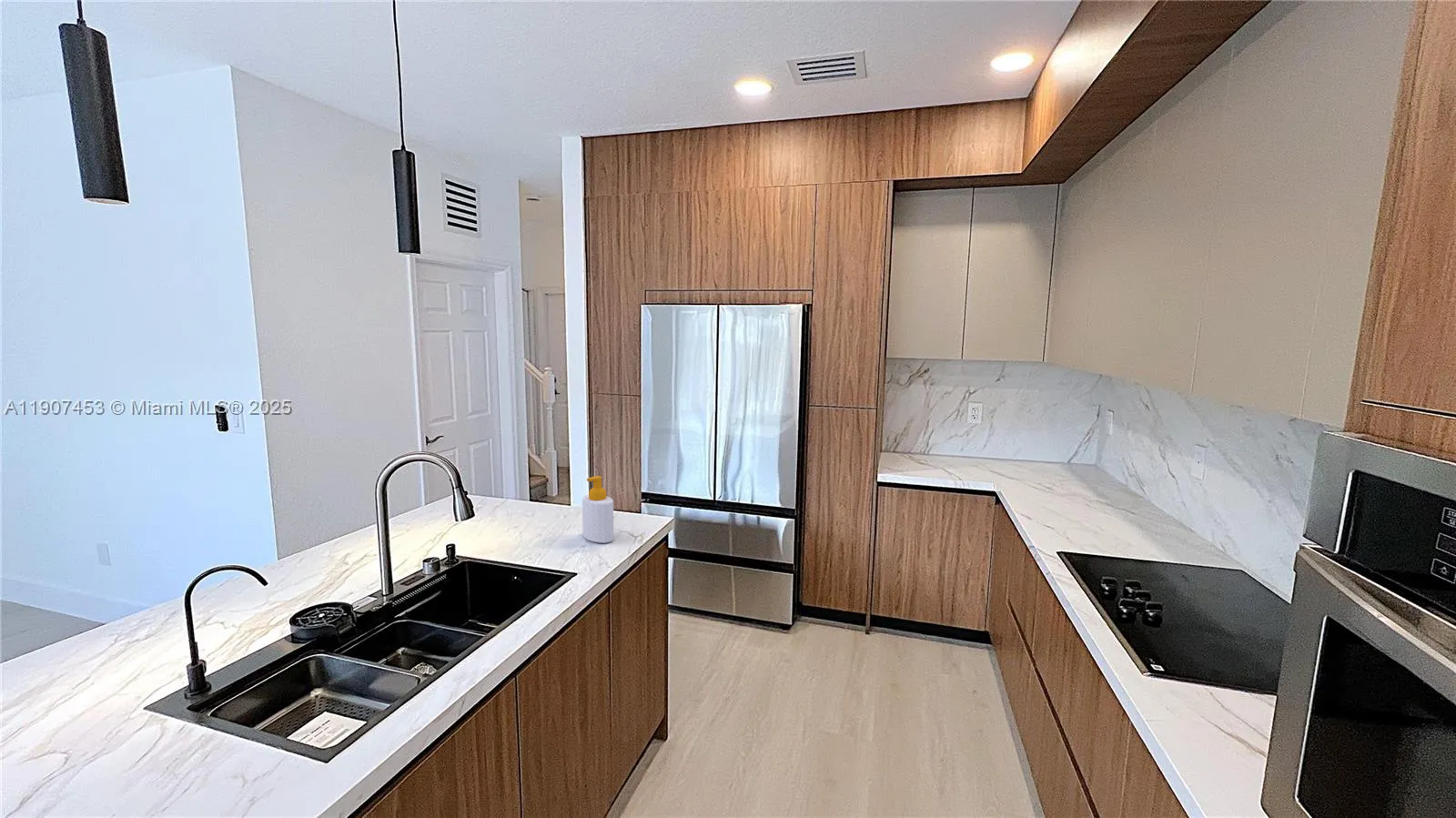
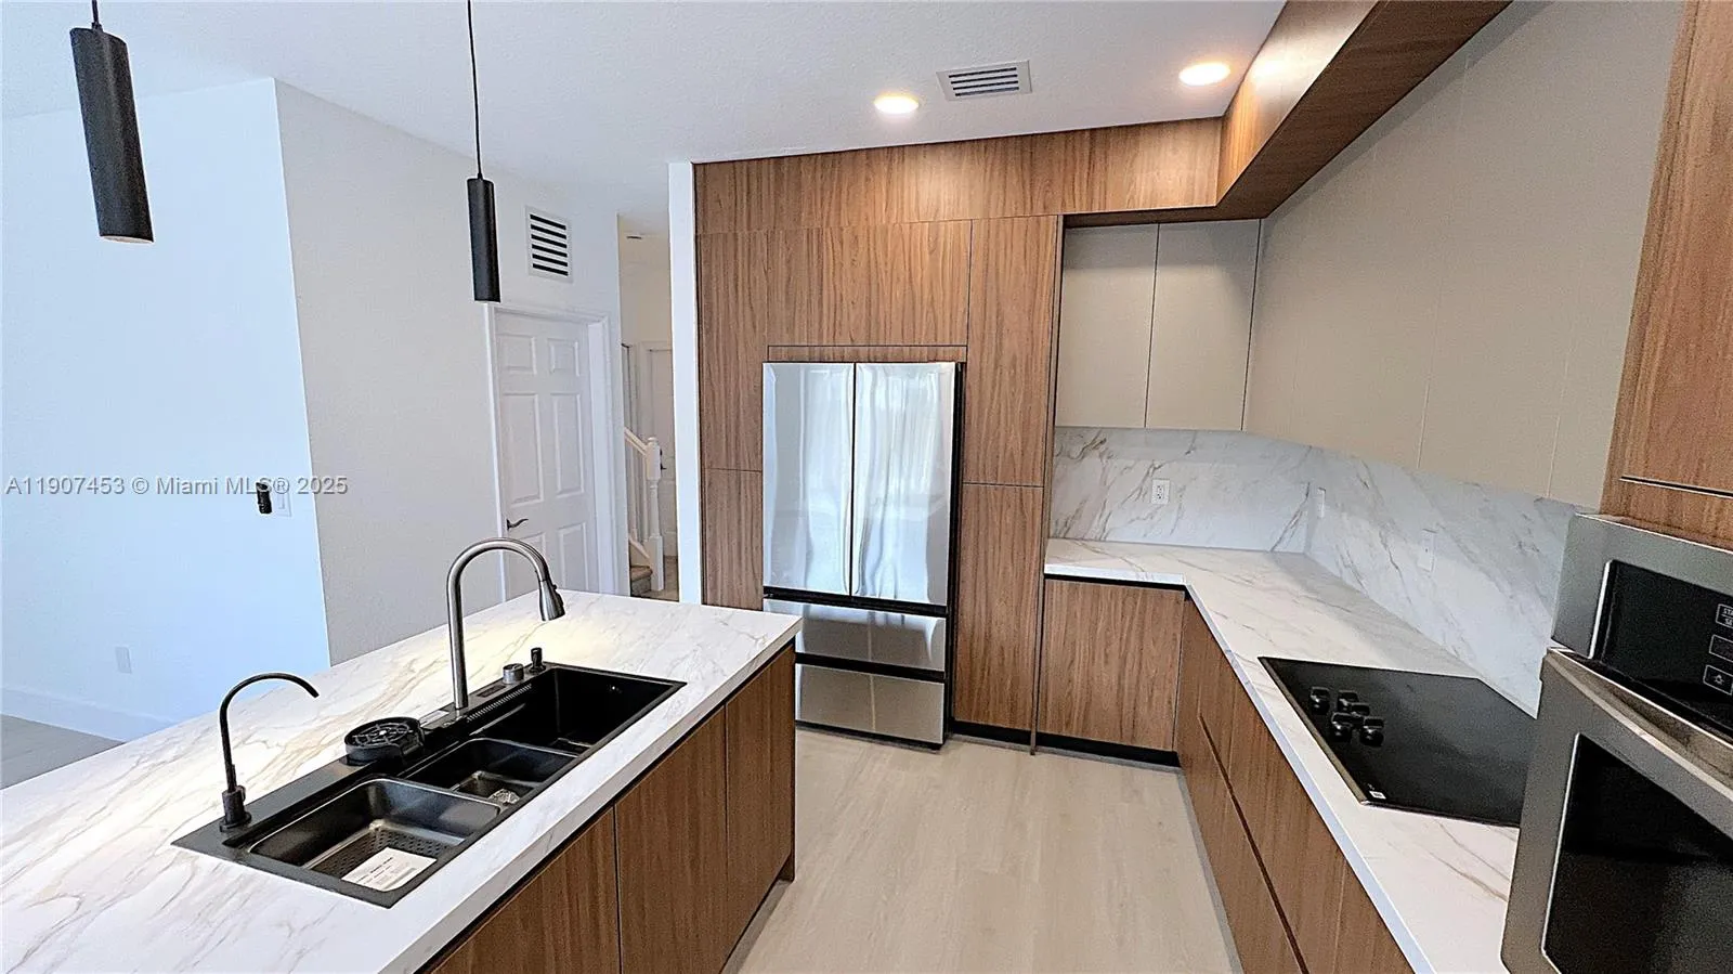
- soap bottle (597, 507)
